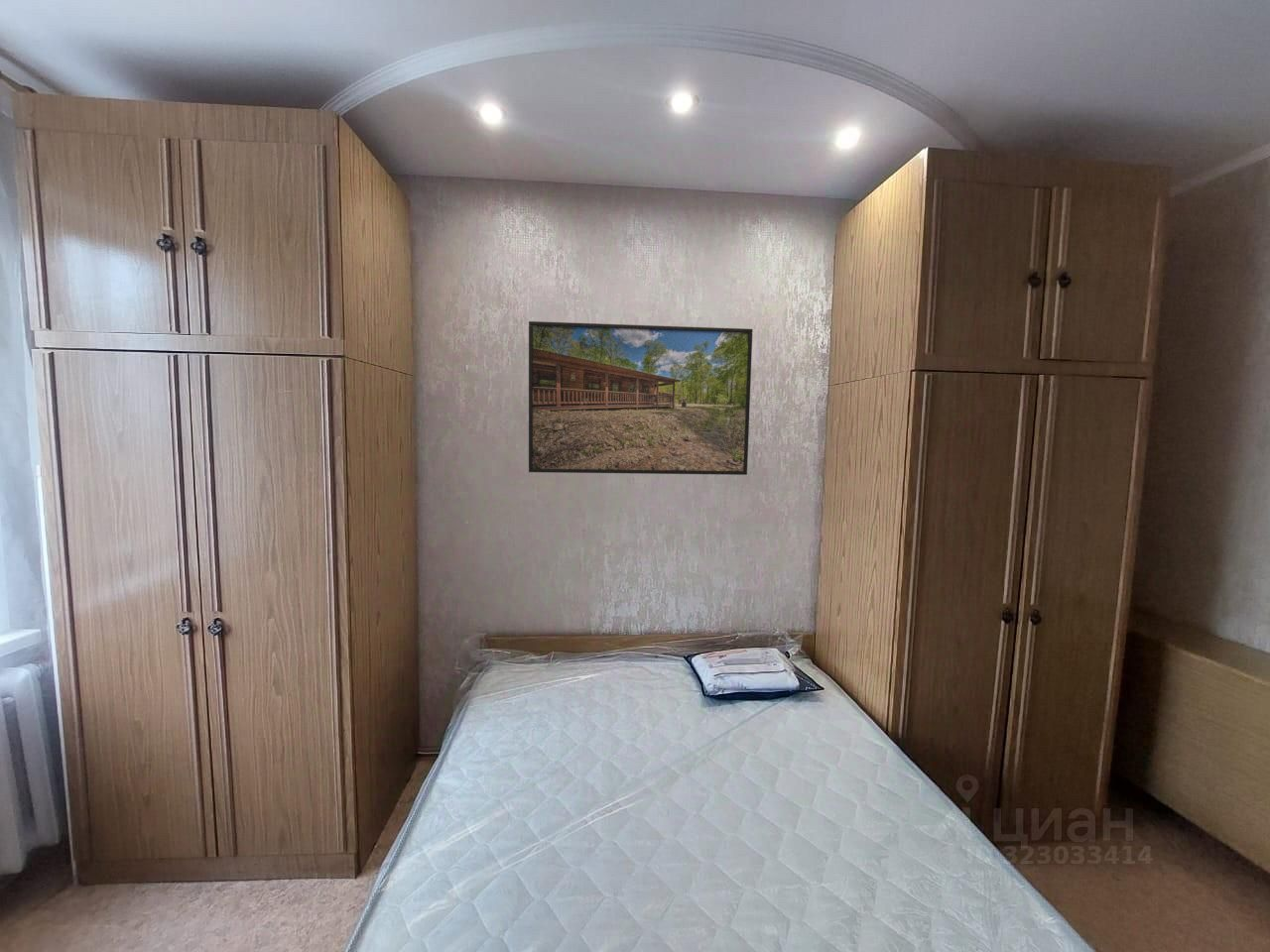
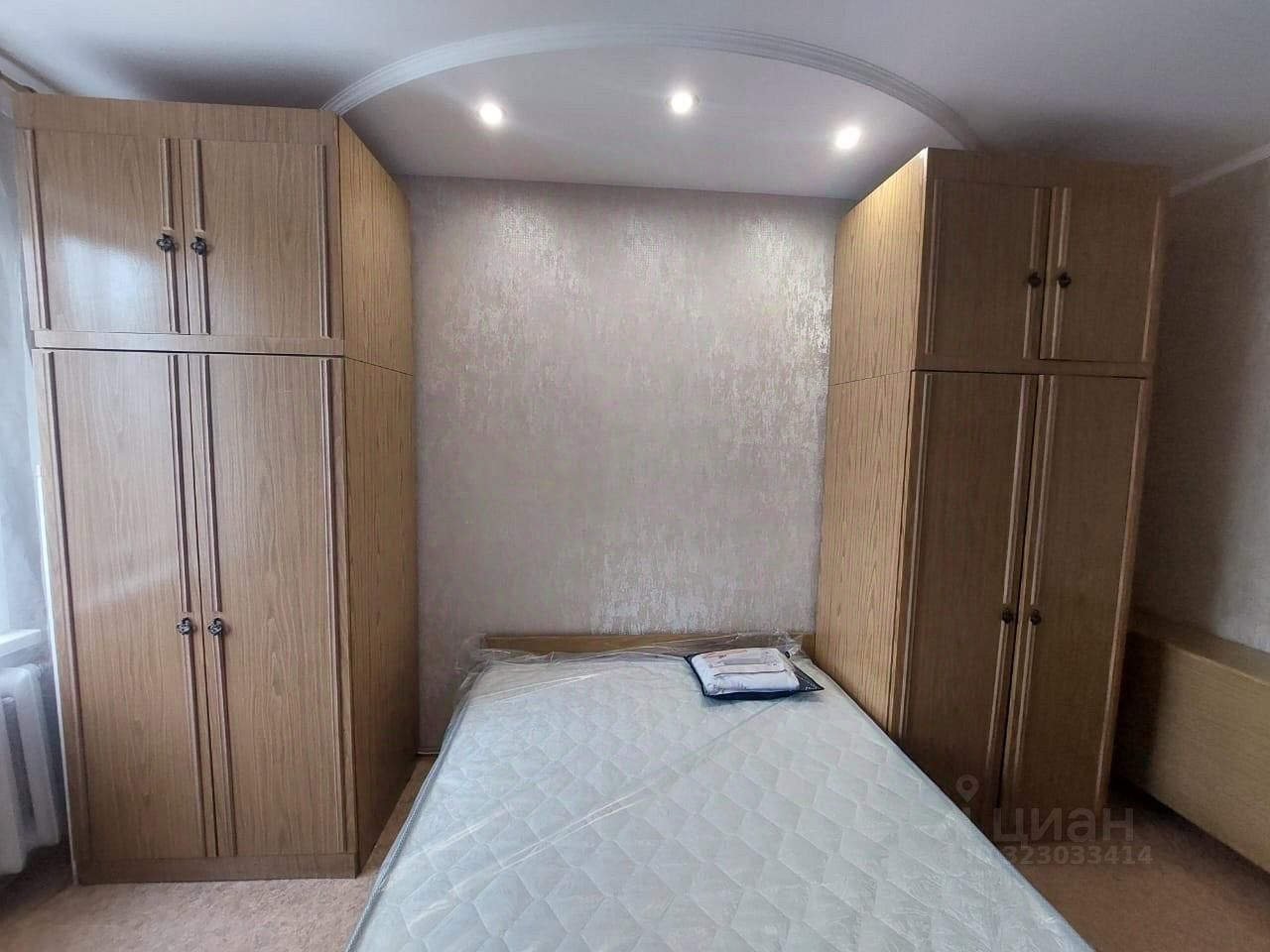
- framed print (641, 400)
